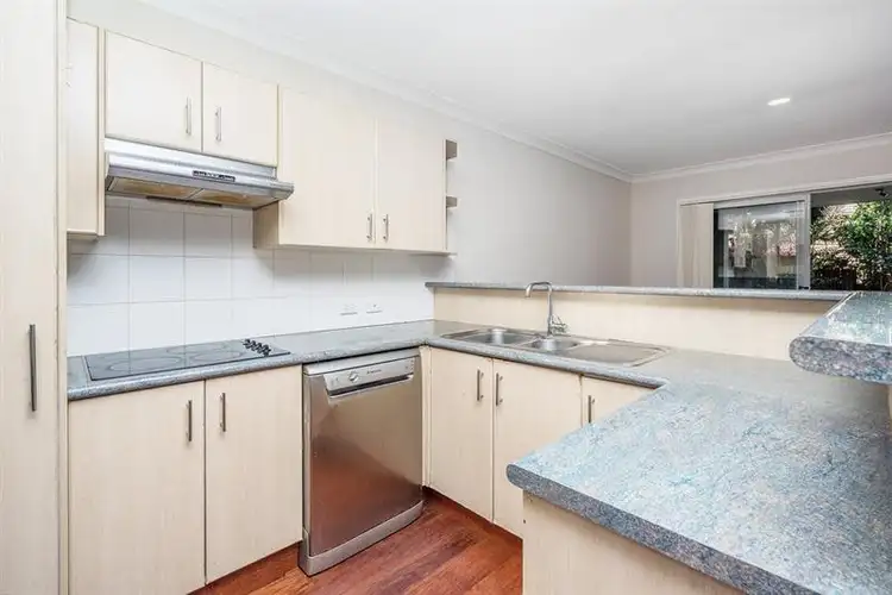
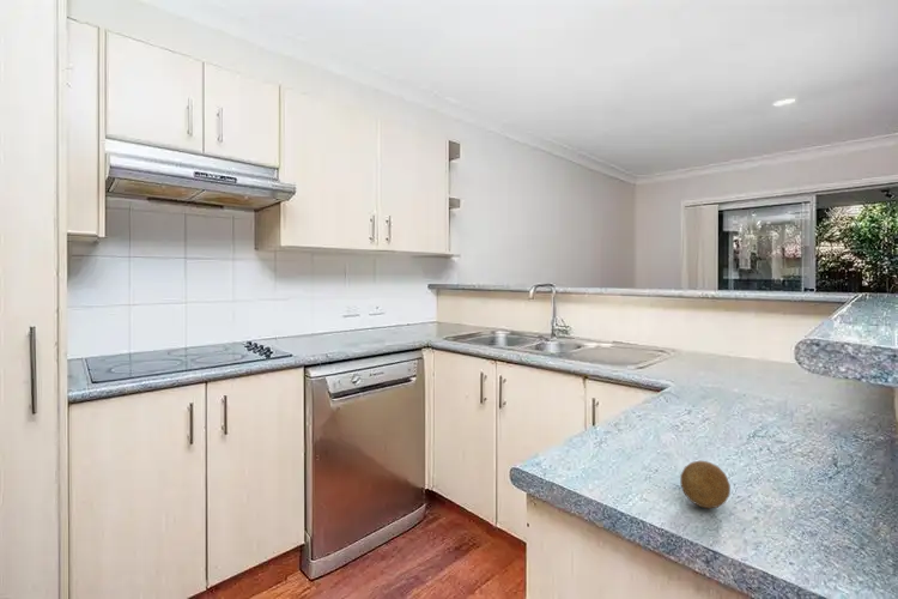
+ fruit (704, 483)
